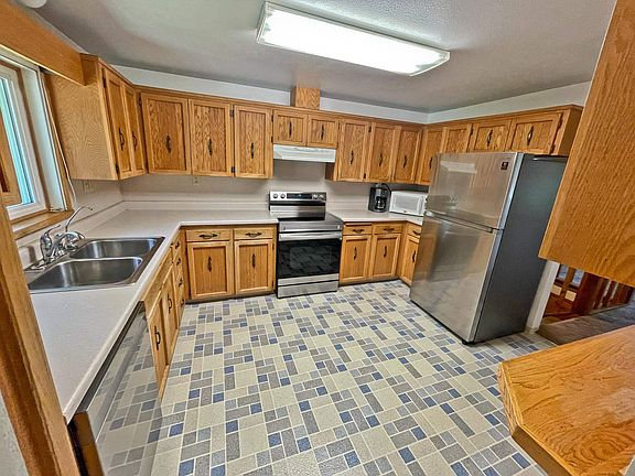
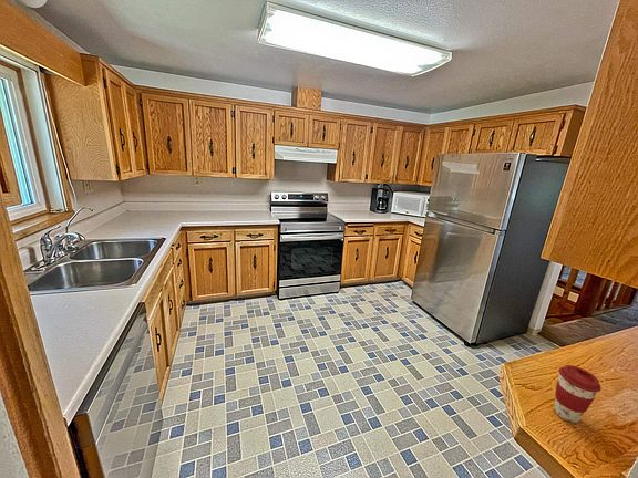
+ coffee cup (573, 394)
